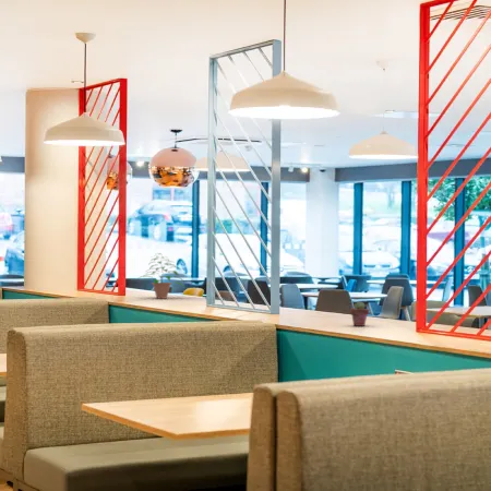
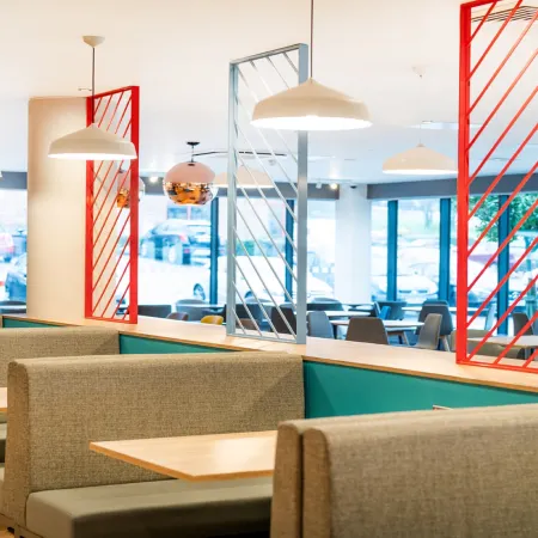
- potted plant (161, 276)
- potted succulent (359, 313)
